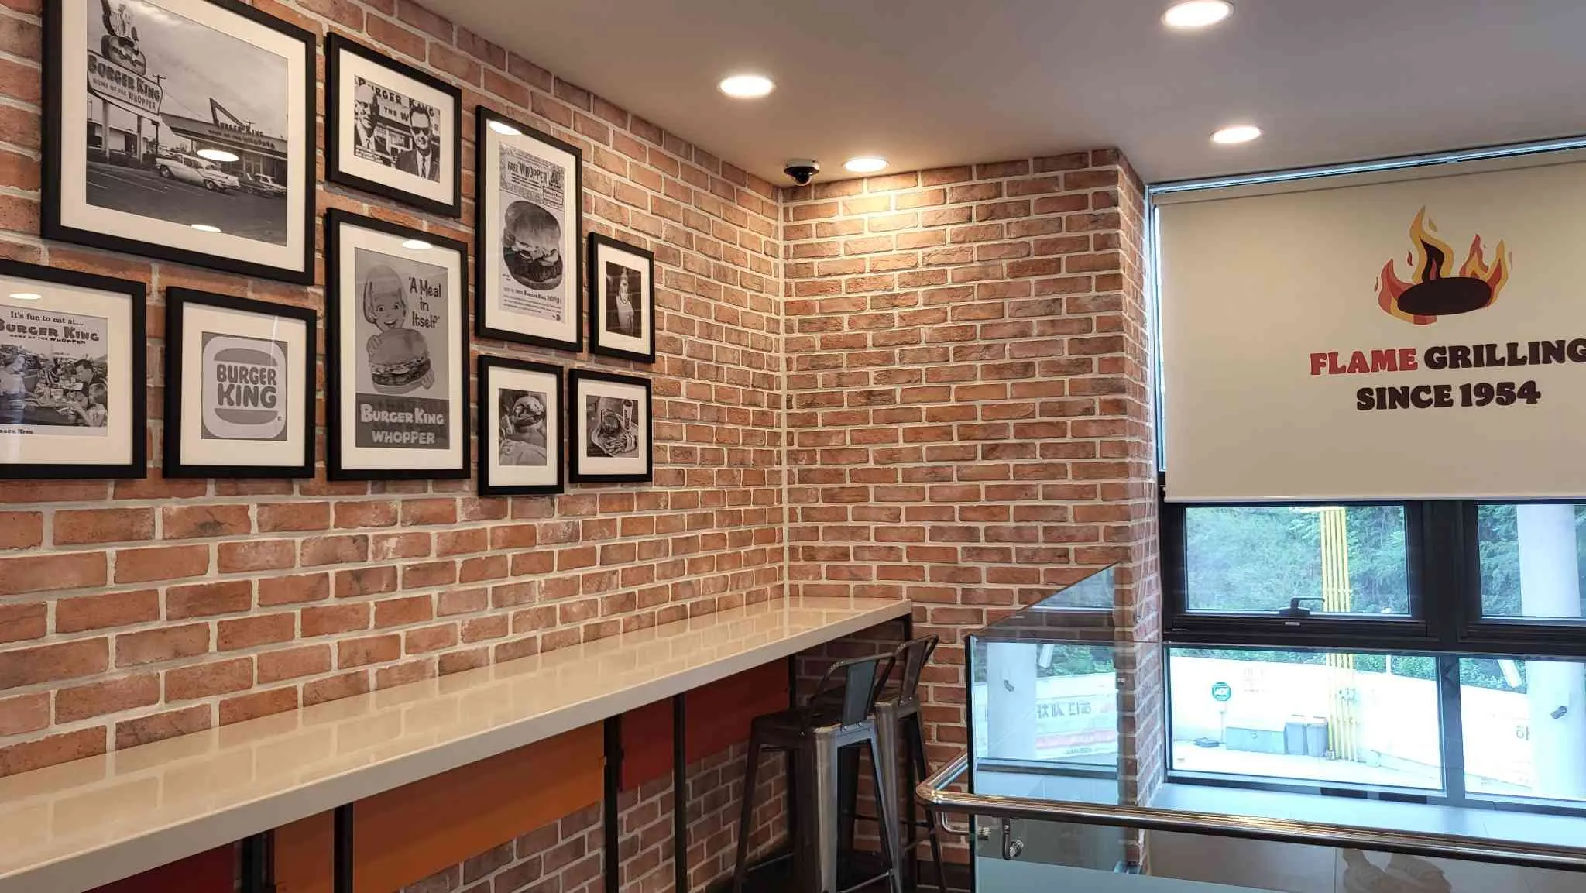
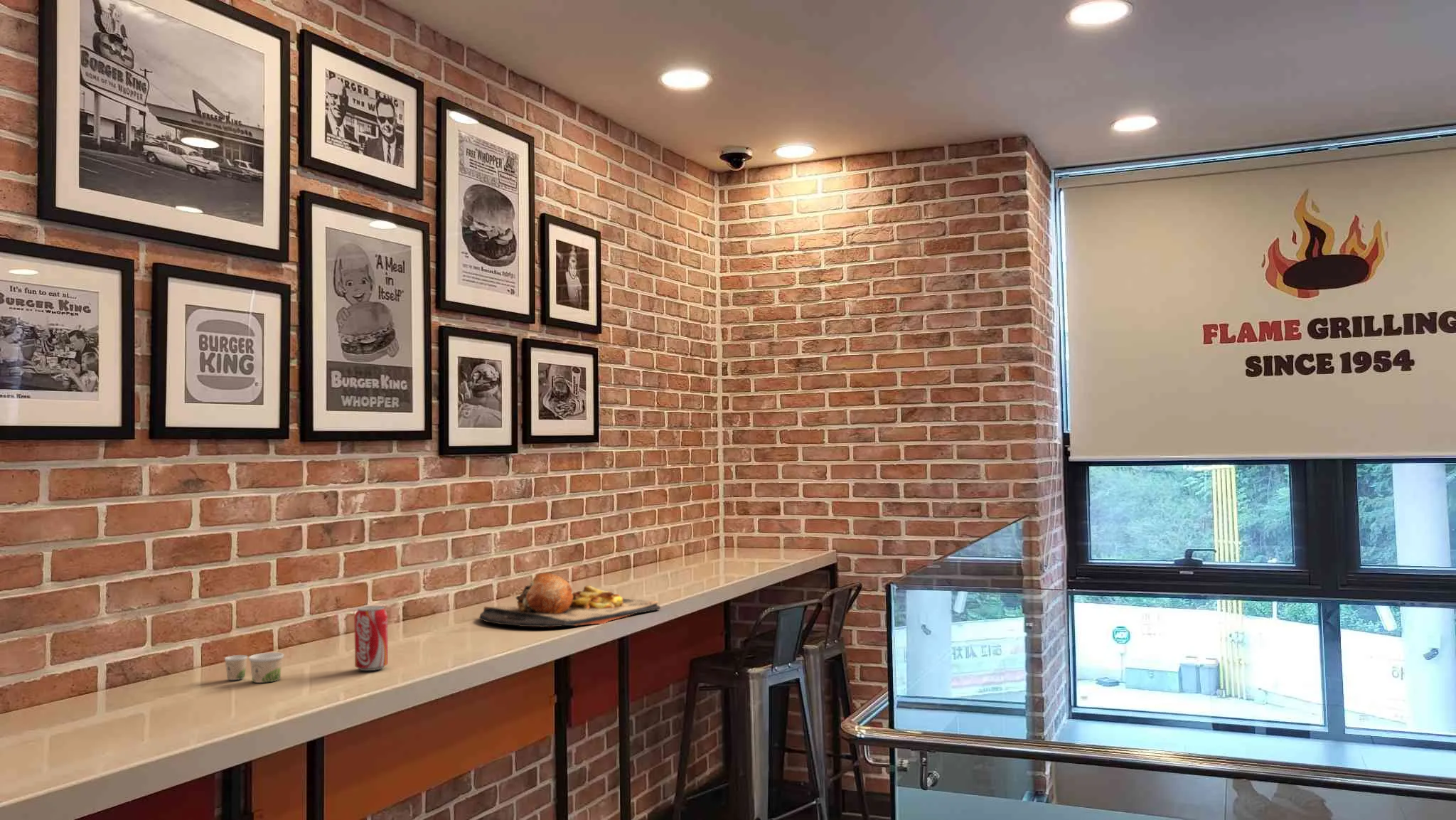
+ food tray (564, 593)
+ paper cup (253, 666)
+ beverage can (371, 638)
